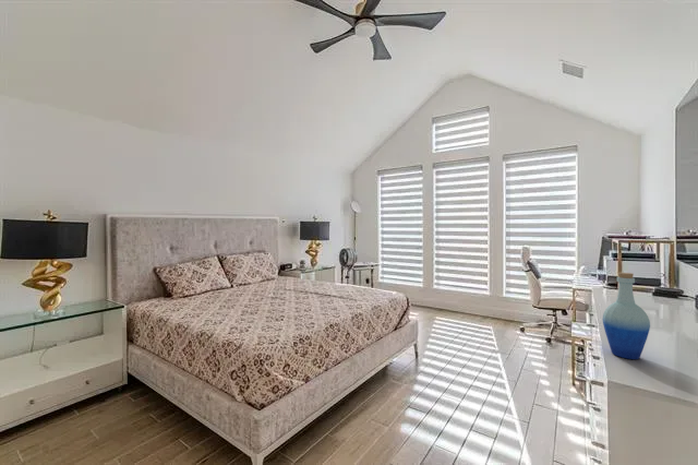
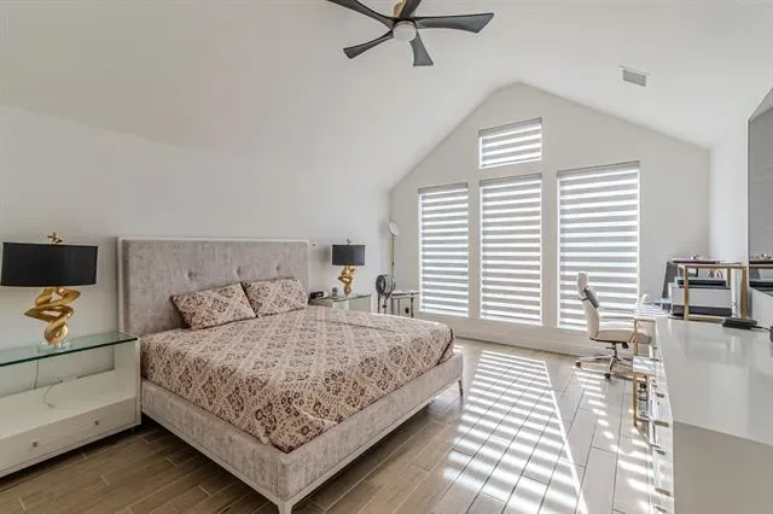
- bottle (625, 313)
